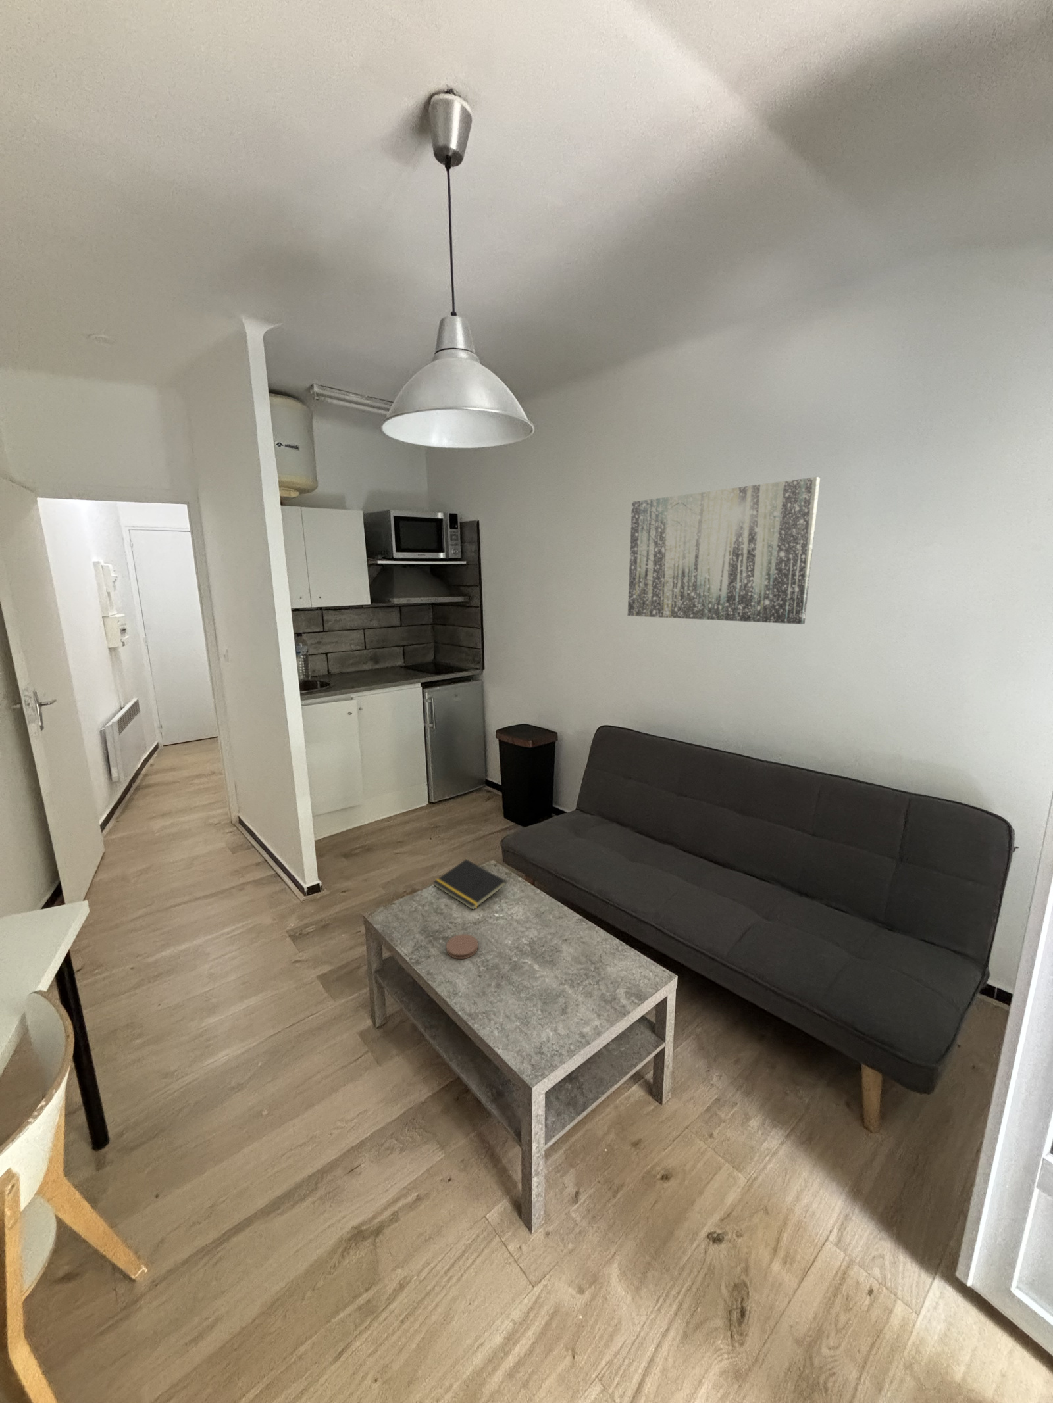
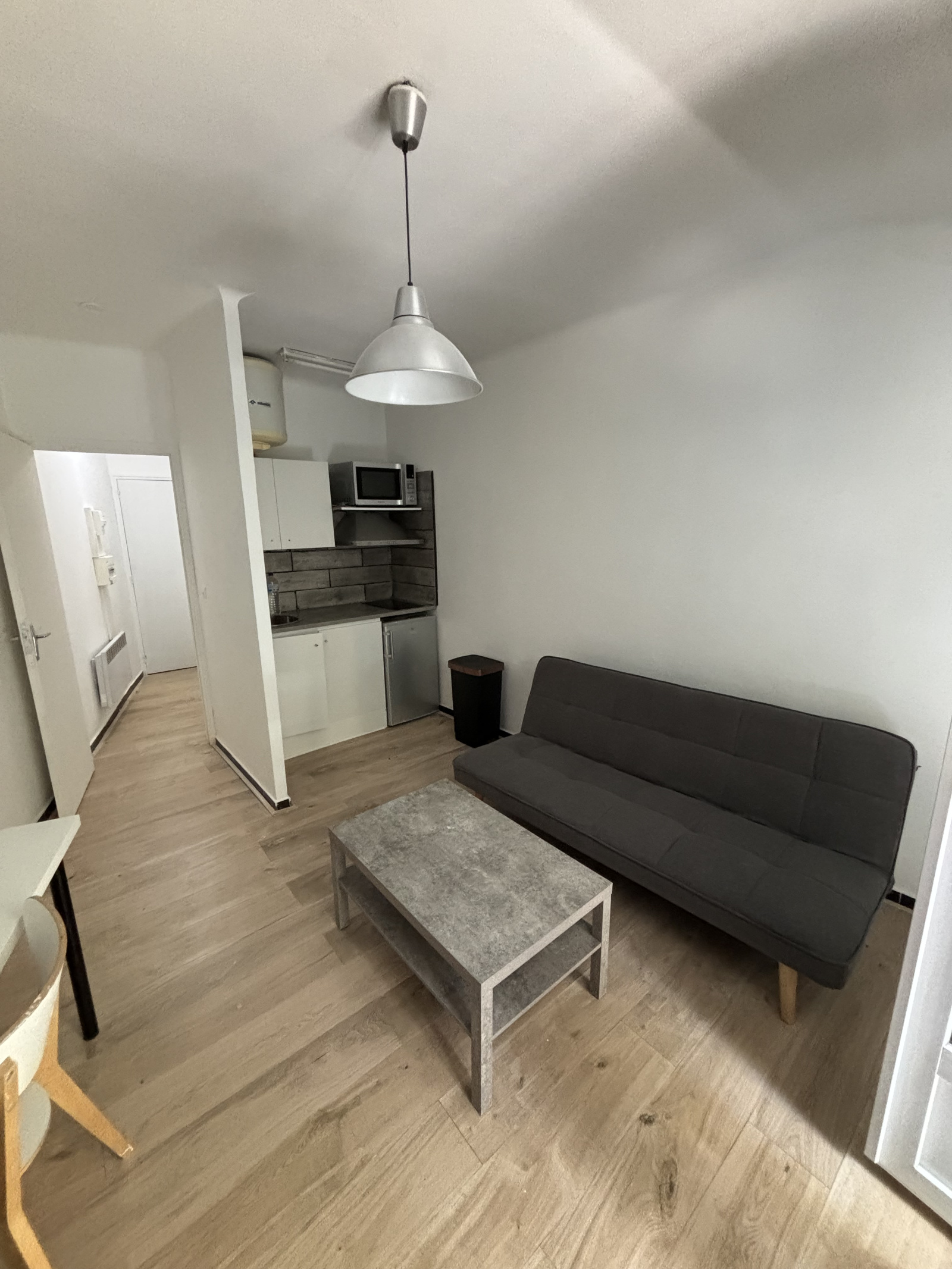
- coaster (462, 946)
- notepad (469, 882)
- wall art (709, 556)
